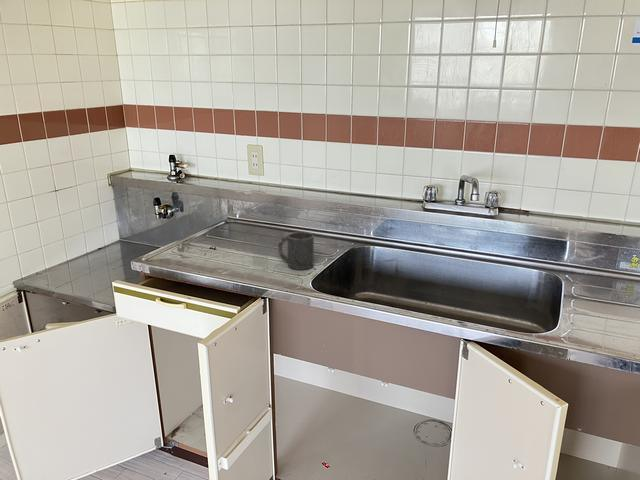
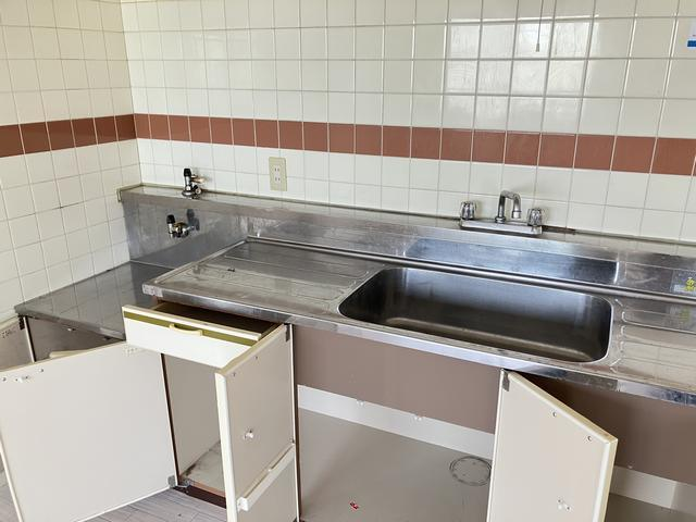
- mug (295, 249)
